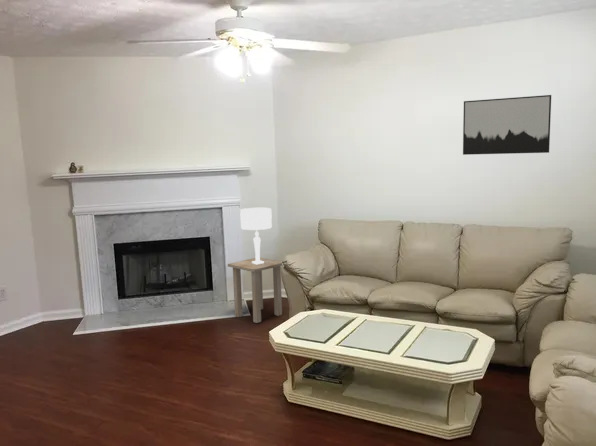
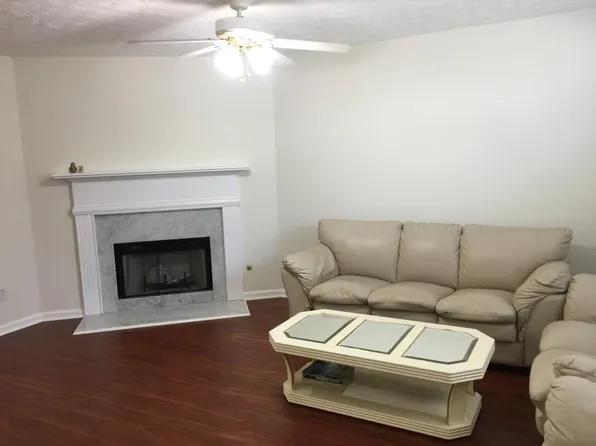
- table lamp (256, 236)
- side table (257, 289)
- wall art (505, 126)
